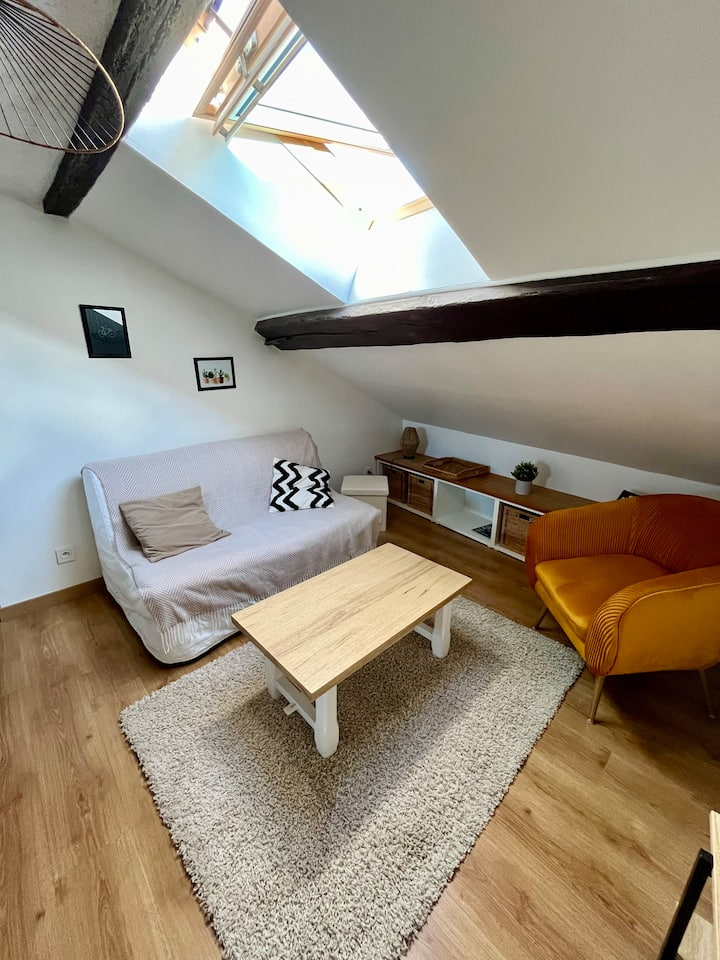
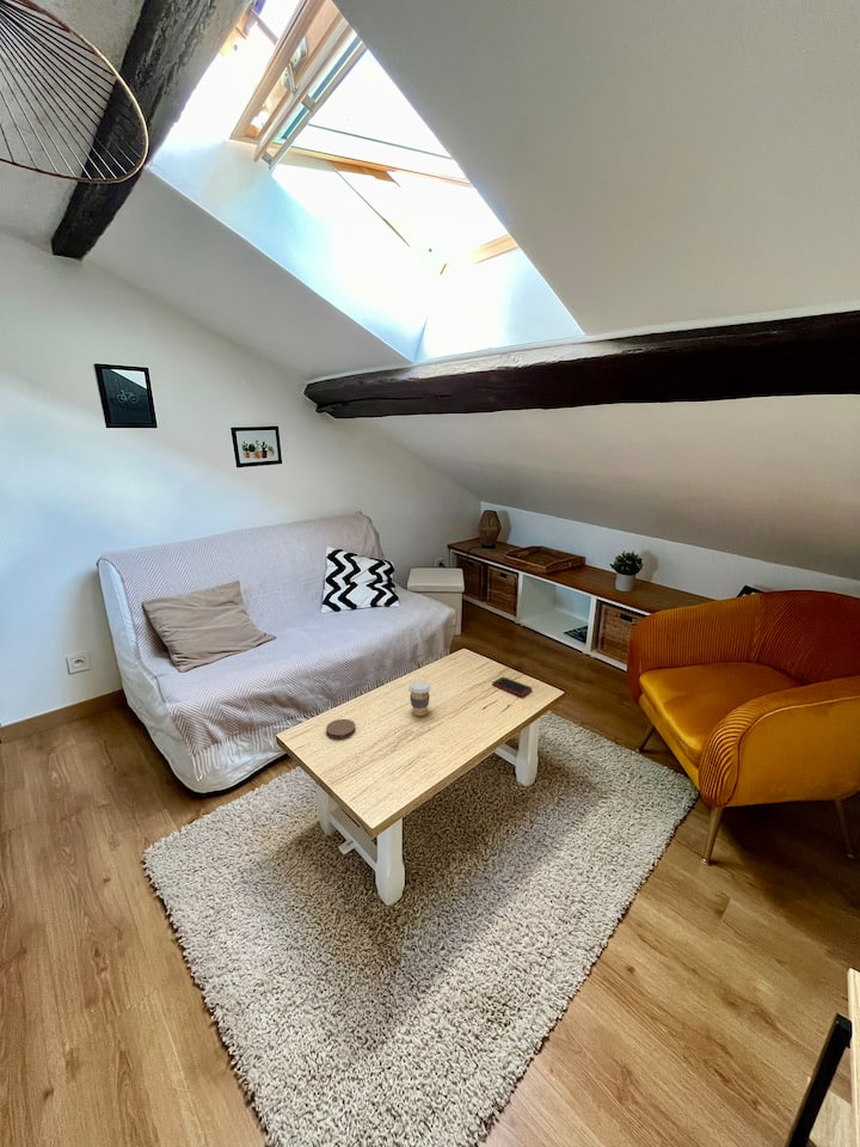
+ coaster (340, 728)
+ cell phone (511, 686)
+ coffee cup (419, 698)
